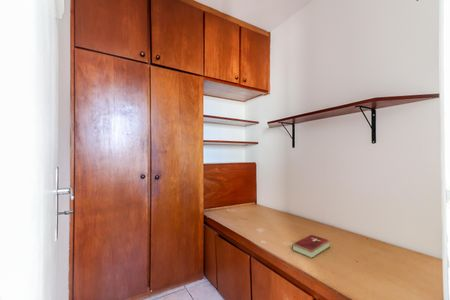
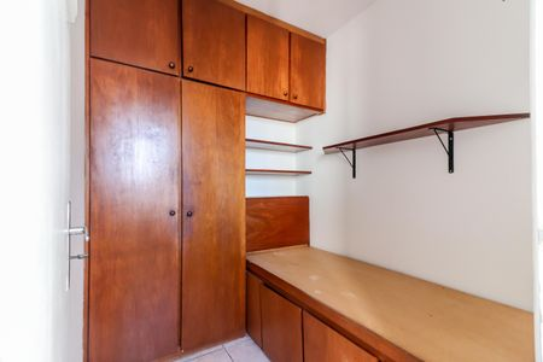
- hardcover book (311, 245)
